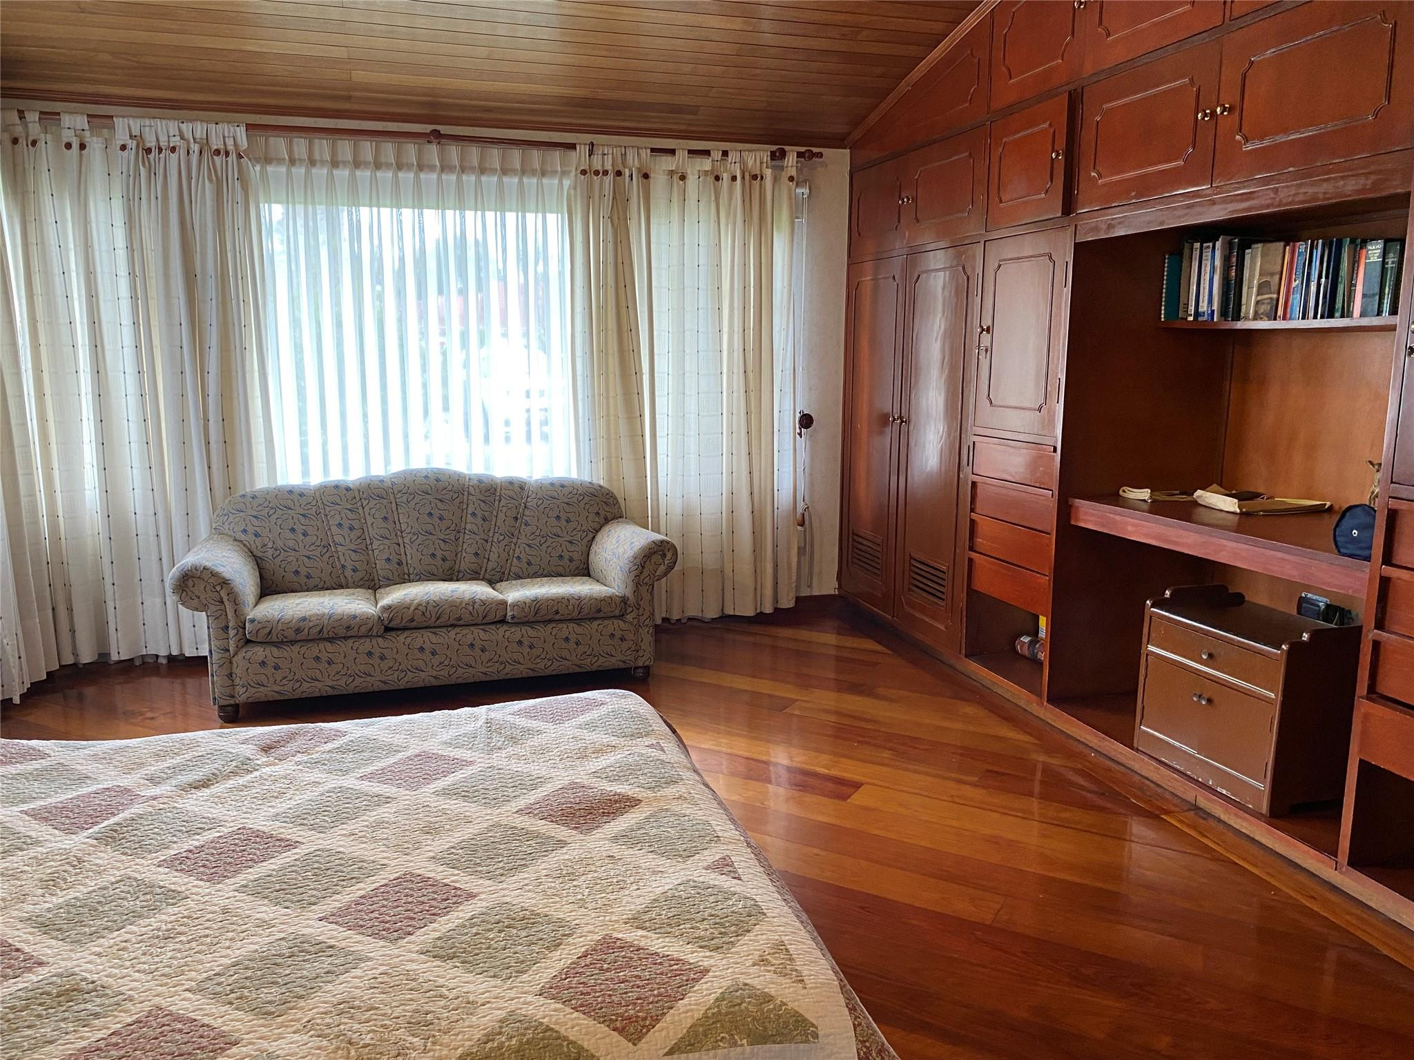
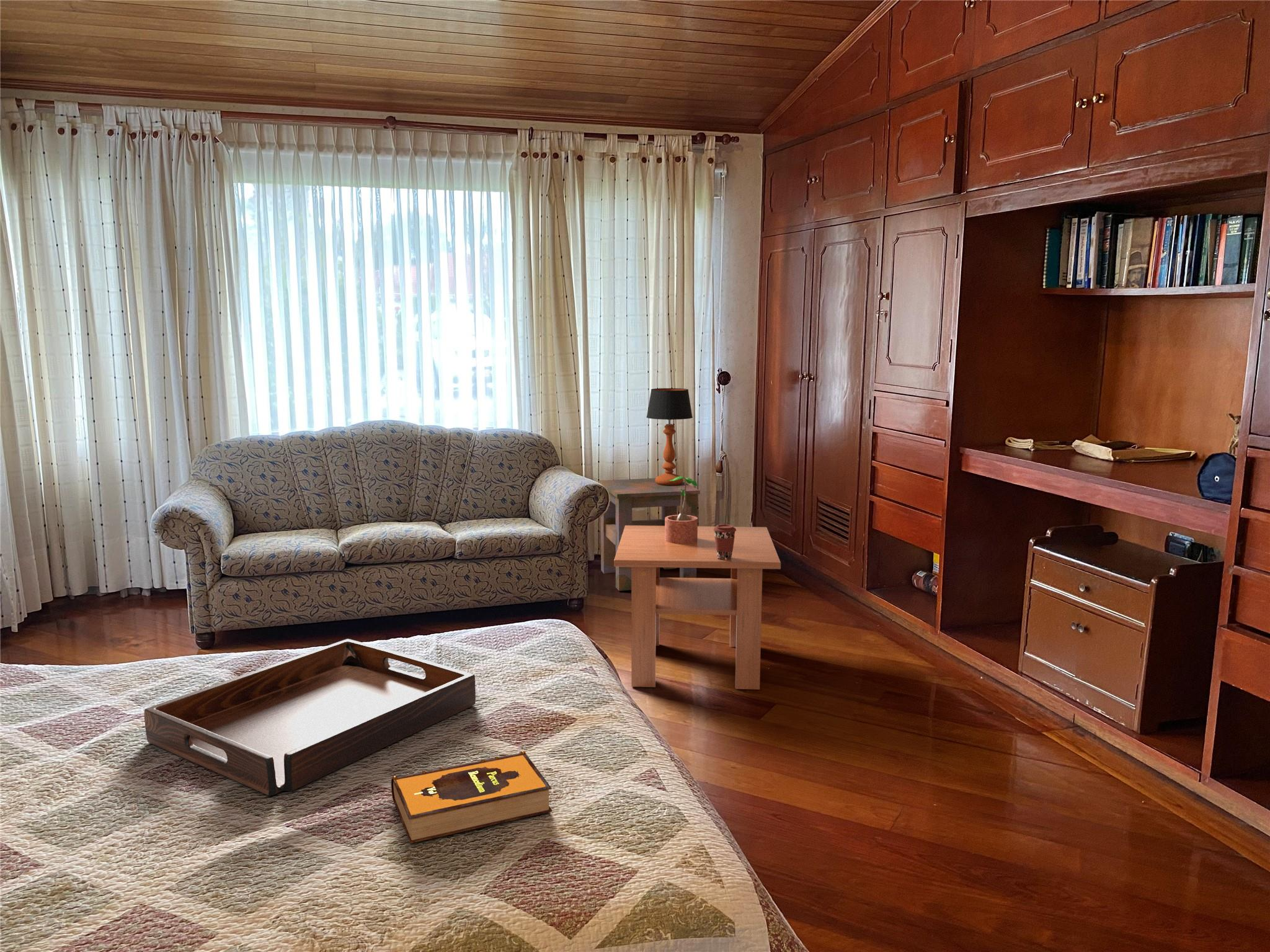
+ coffee cup (724, 542)
+ side table (647, 525)
+ coffee table (695, 604)
+ serving tray (318, 705)
+ potted plant (683, 508)
+ table lamp (669, 436)
+ hardback book (470, 792)
